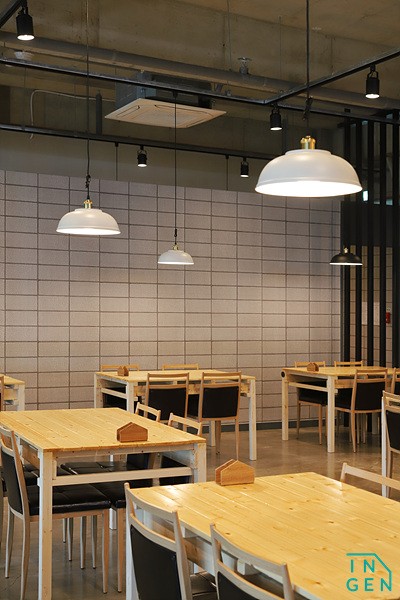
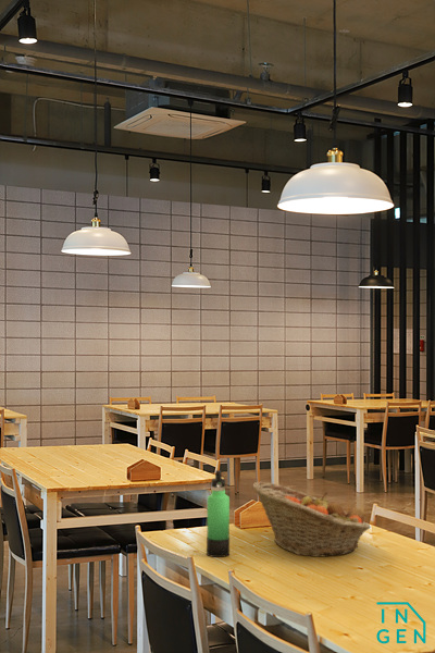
+ fruit basket (309, 515)
+ thermos bottle (217, 512)
